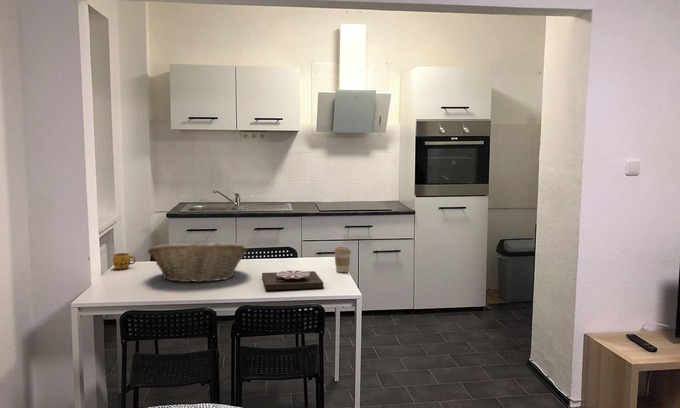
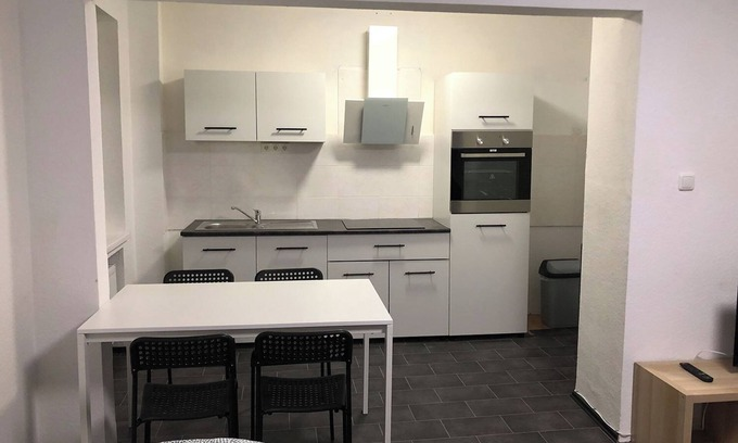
- fruit basket (198, 258)
- mug (124, 261)
- coffee cup (342, 259)
- plate (291, 278)
